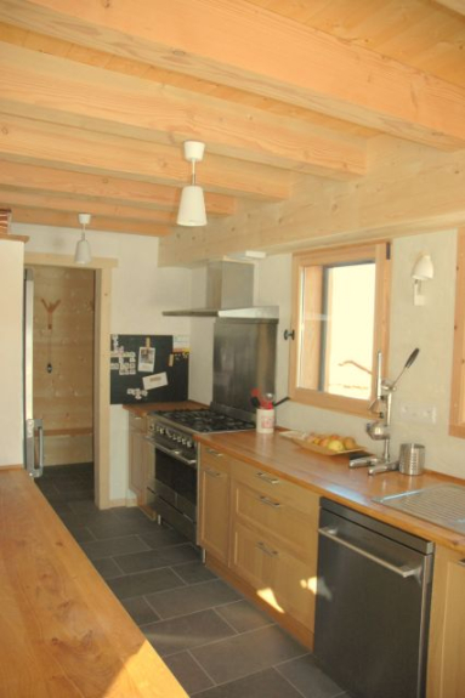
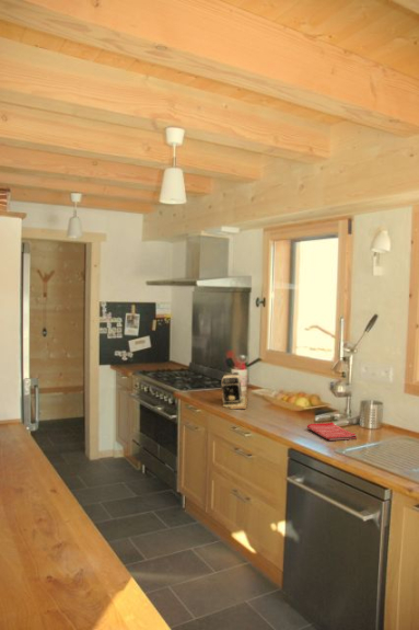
+ coffee maker (236, 388)
+ dish towel (330, 431)
